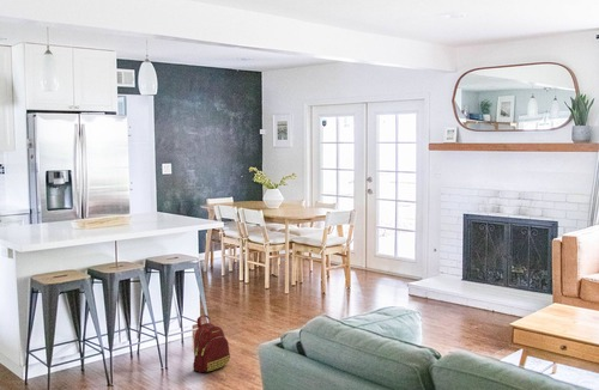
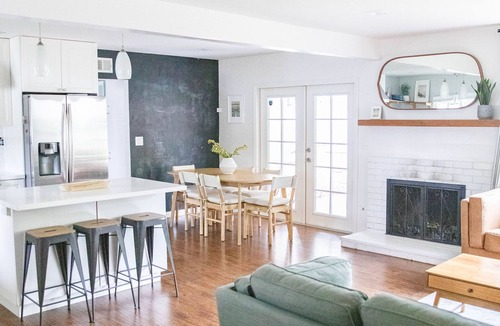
- backpack (210, 341)
